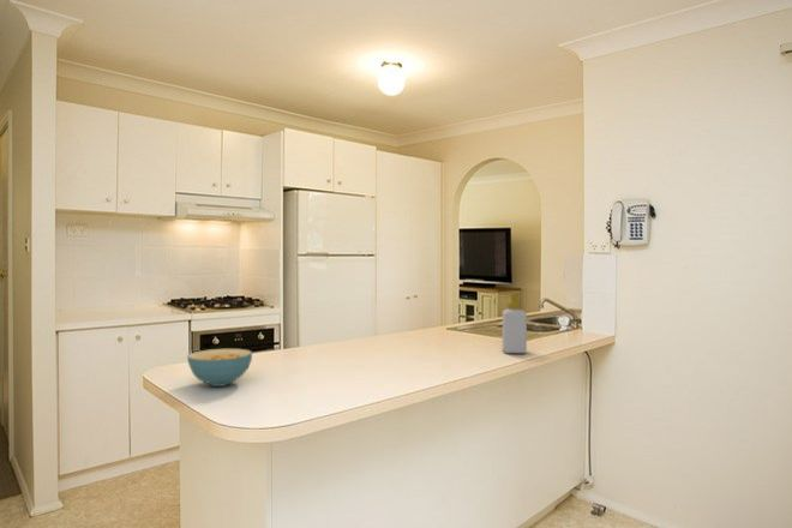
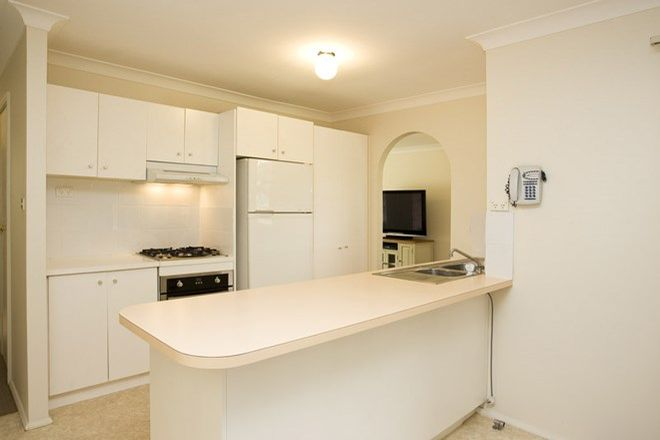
- soap bottle (514, 322)
- cereal bowl (220, 368)
